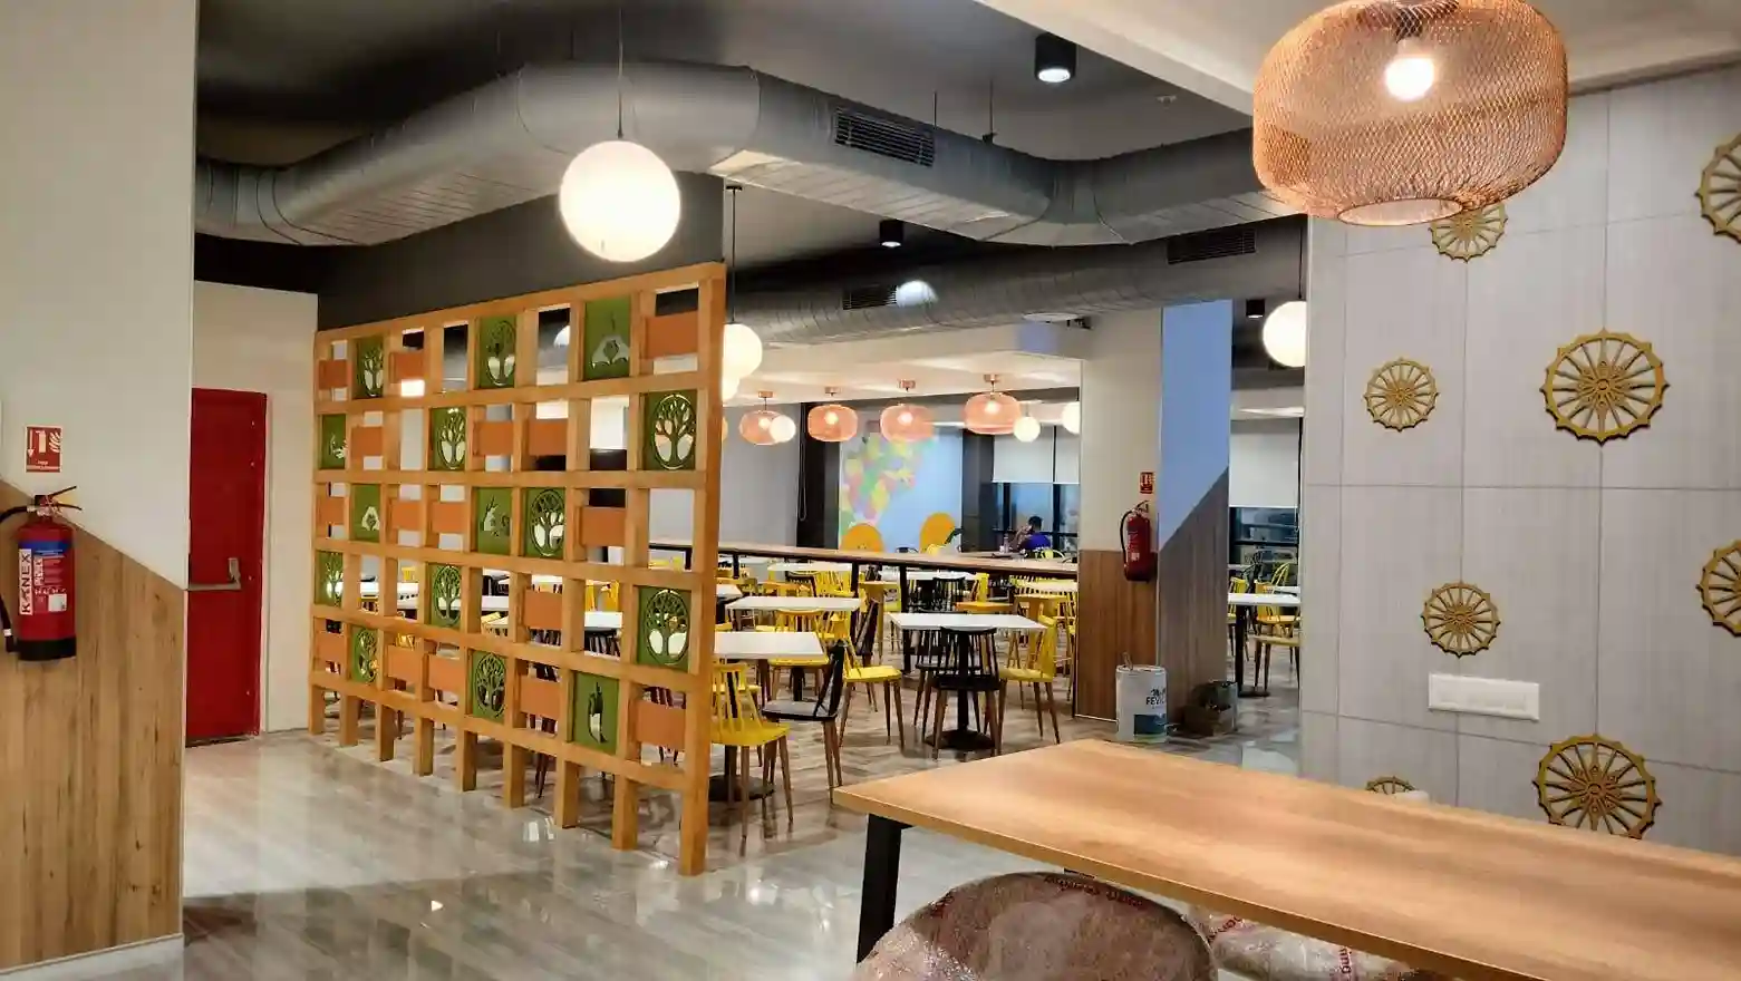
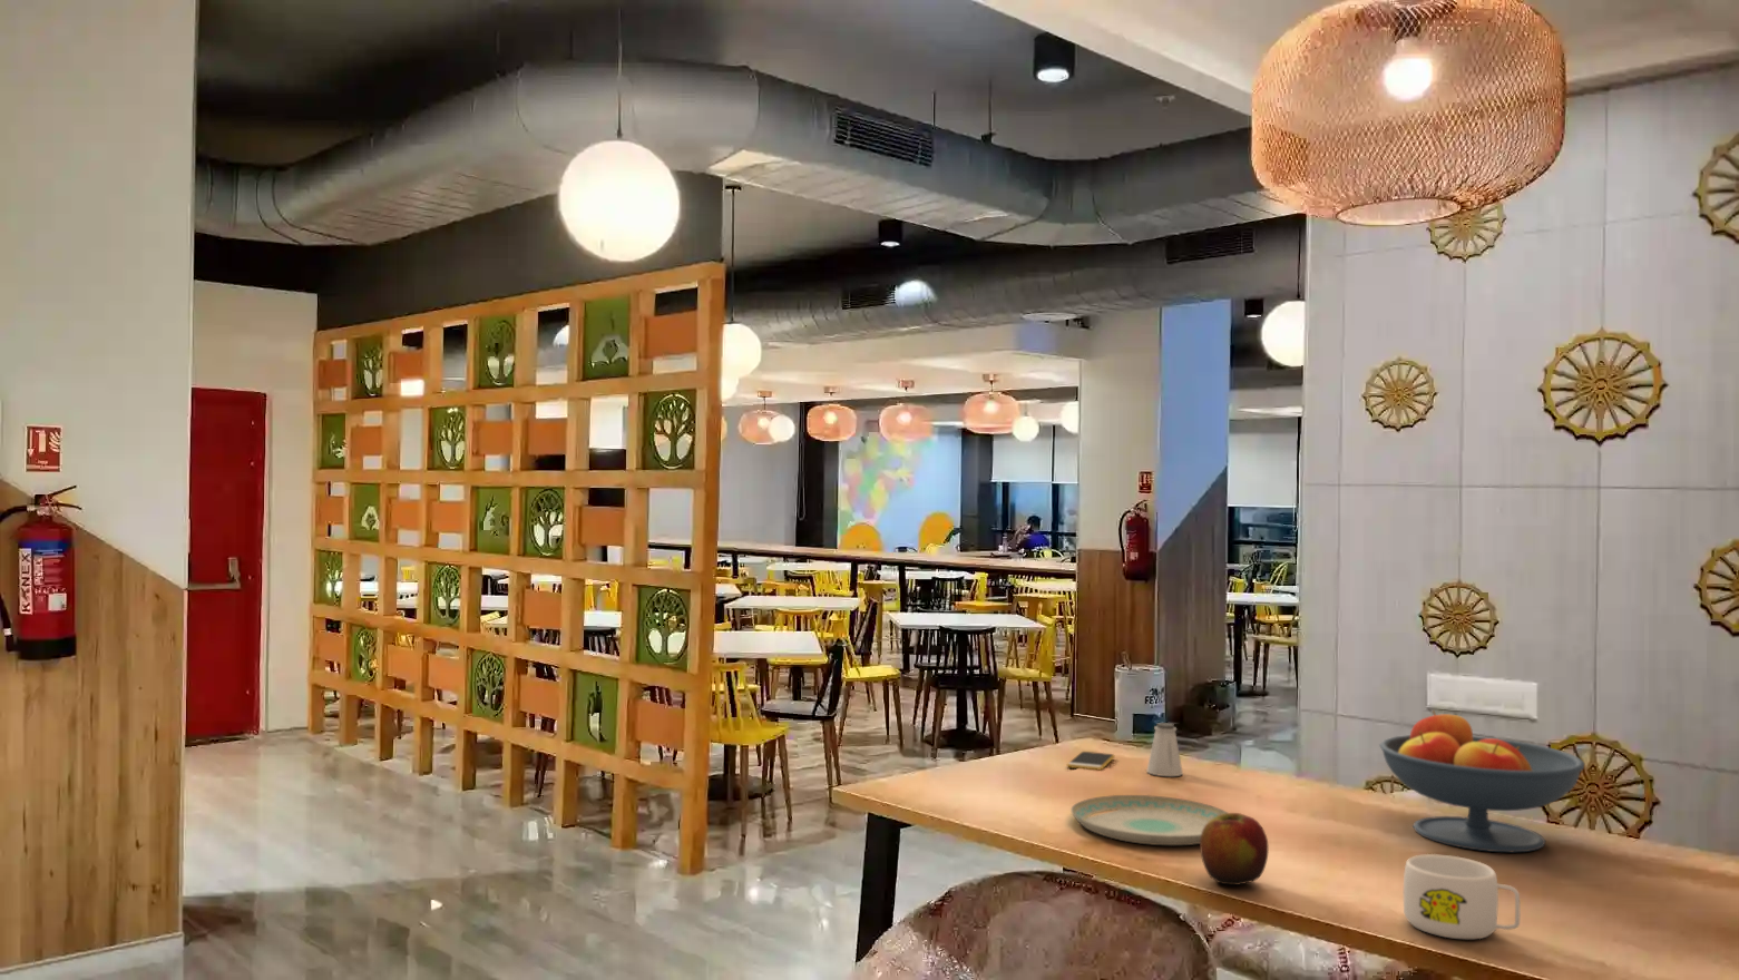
+ plate (1151, 820)
+ saltshaker (1165, 748)
+ smartphone (1090, 760)
+ fruit bowl (1479, 778)
+ mug (1450, 896)
+ apple (1234, 849)
